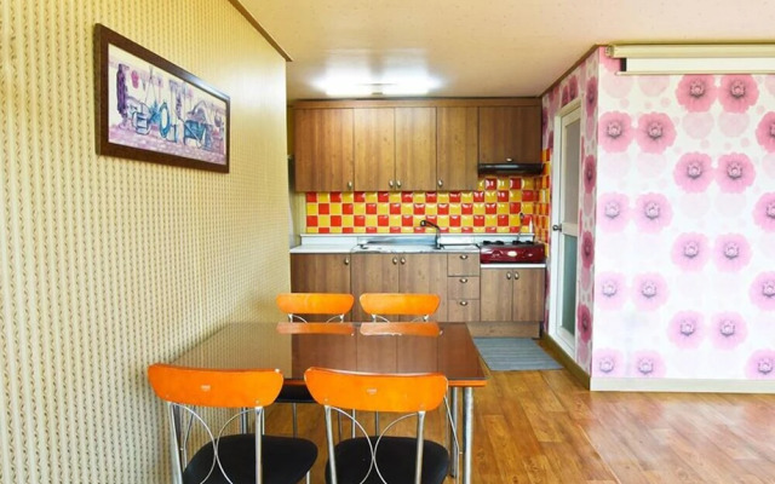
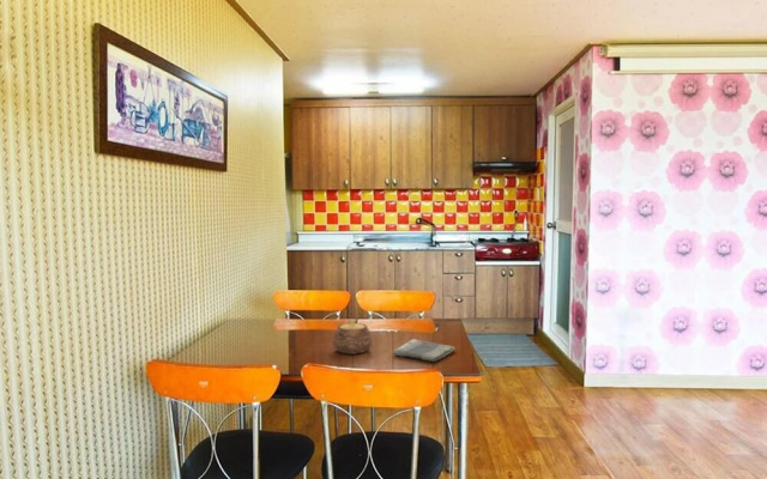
+ teapot (351, 335)
+ dish towel (424, 348)
